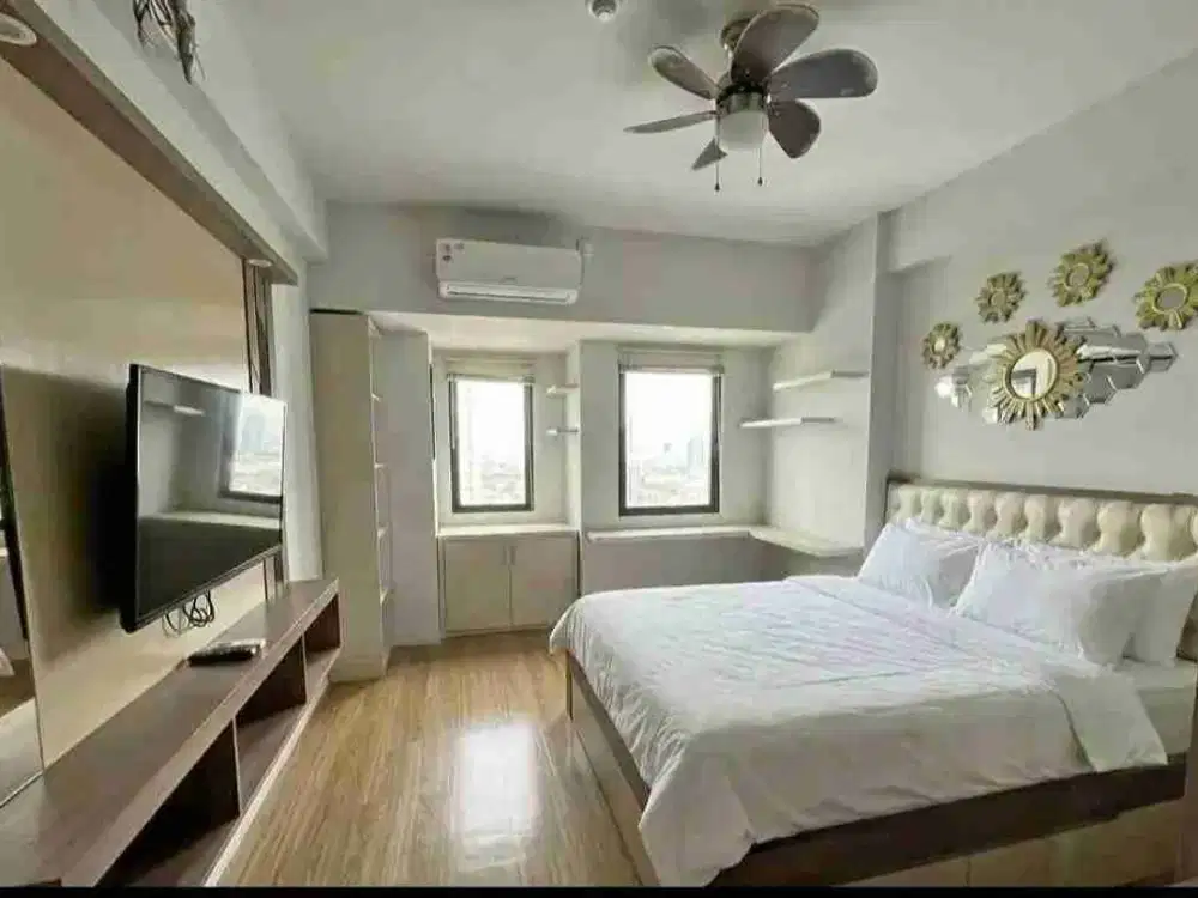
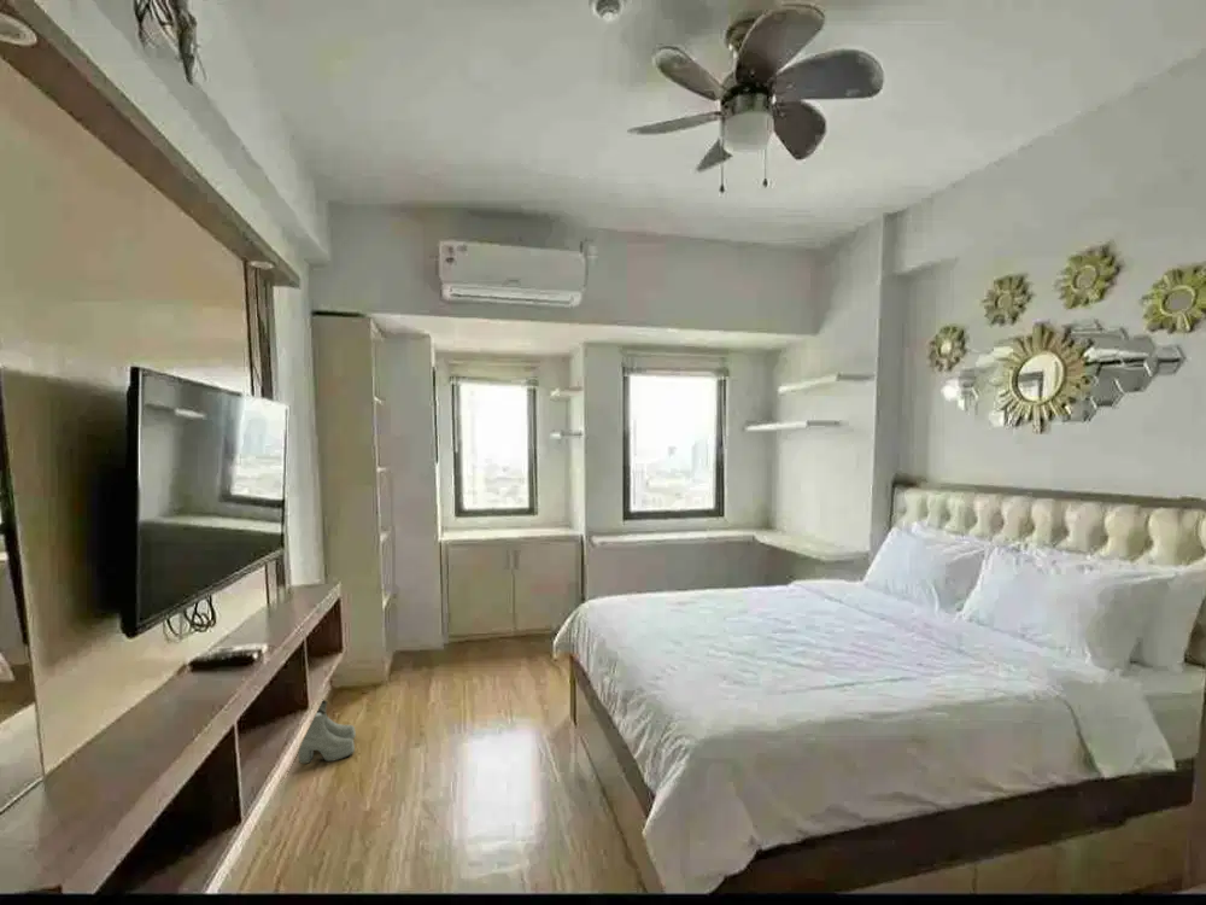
+ boots (327, 726)
